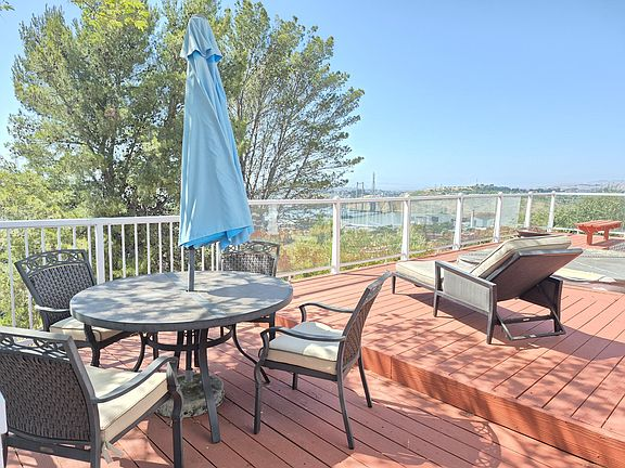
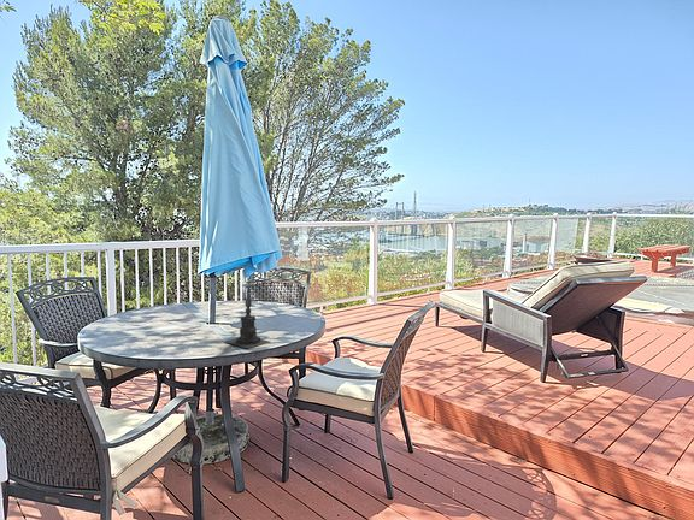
+ candle holder (247, 308)
